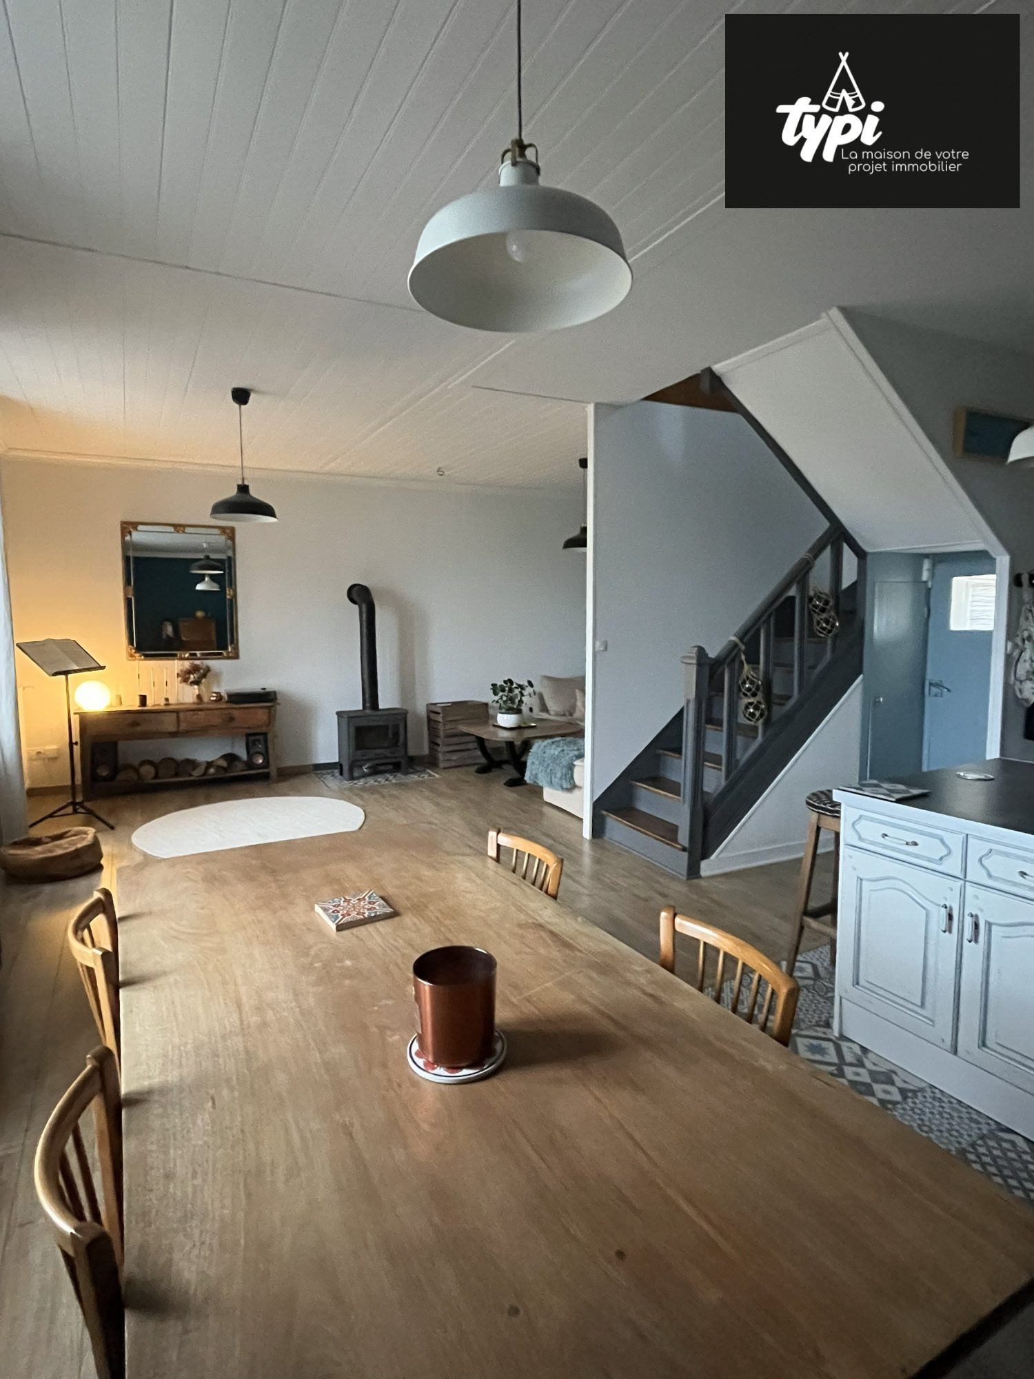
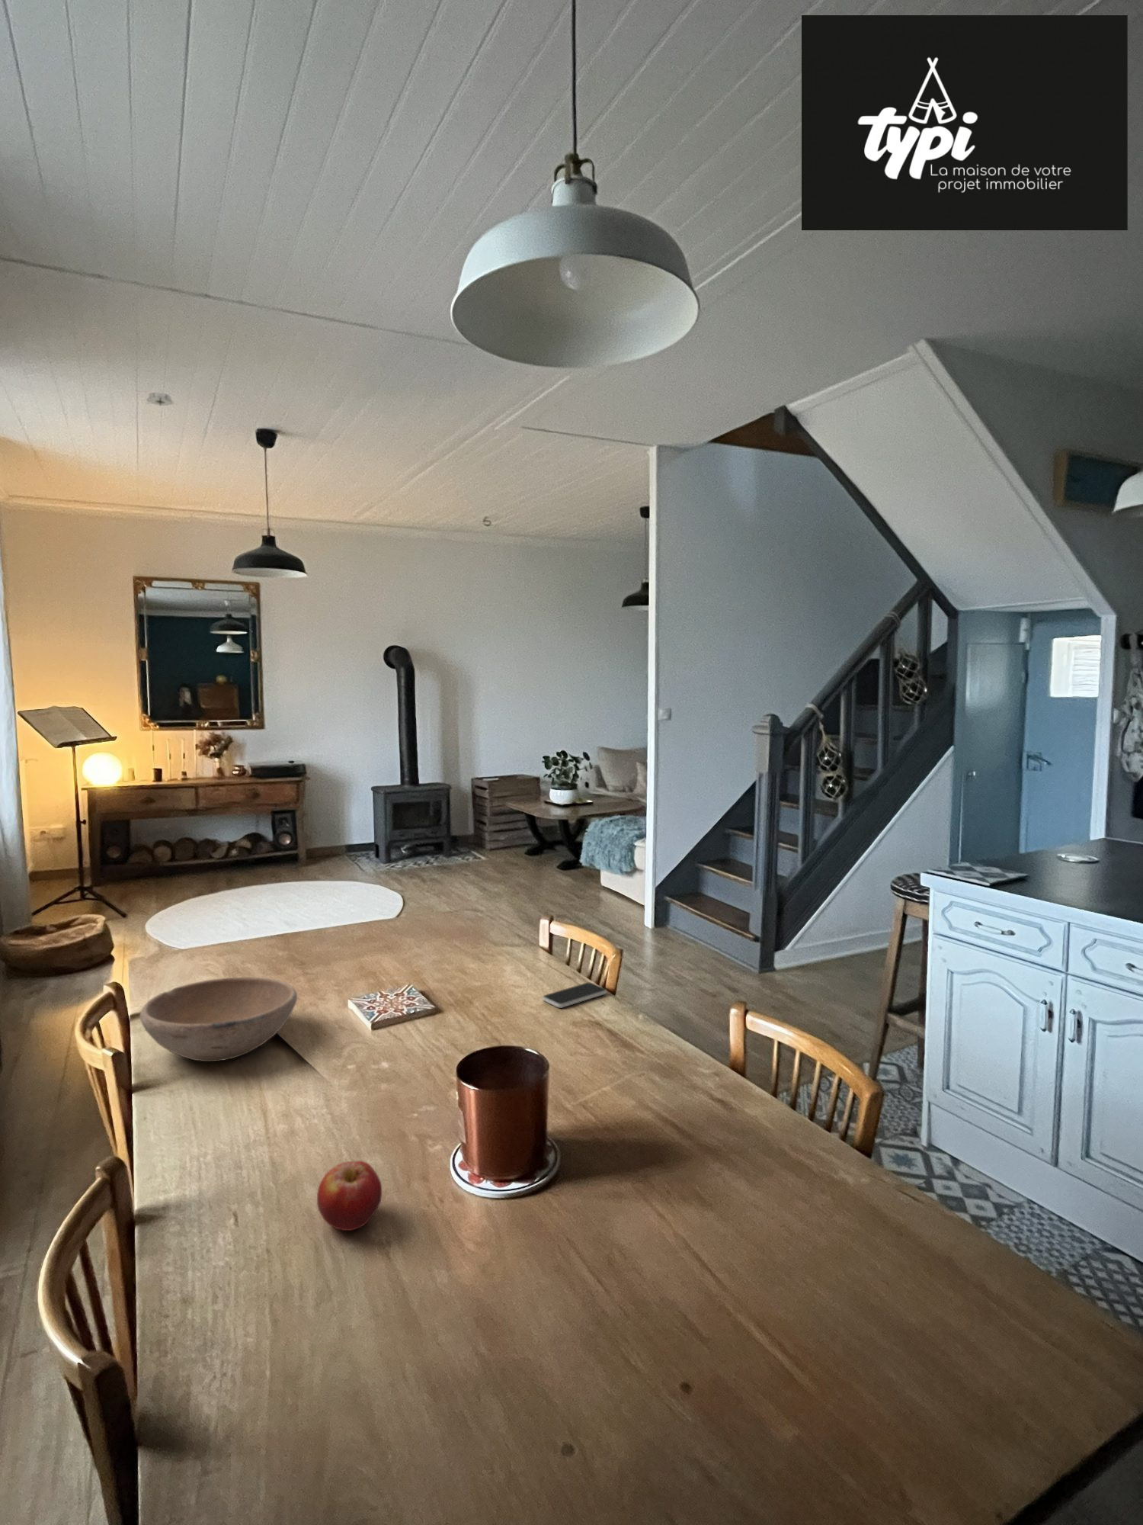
+ smartphone (575, 994)
+ fruit (349, 1195)
+ smoke detector (160, 399)
+ bowl (222, 1022)
